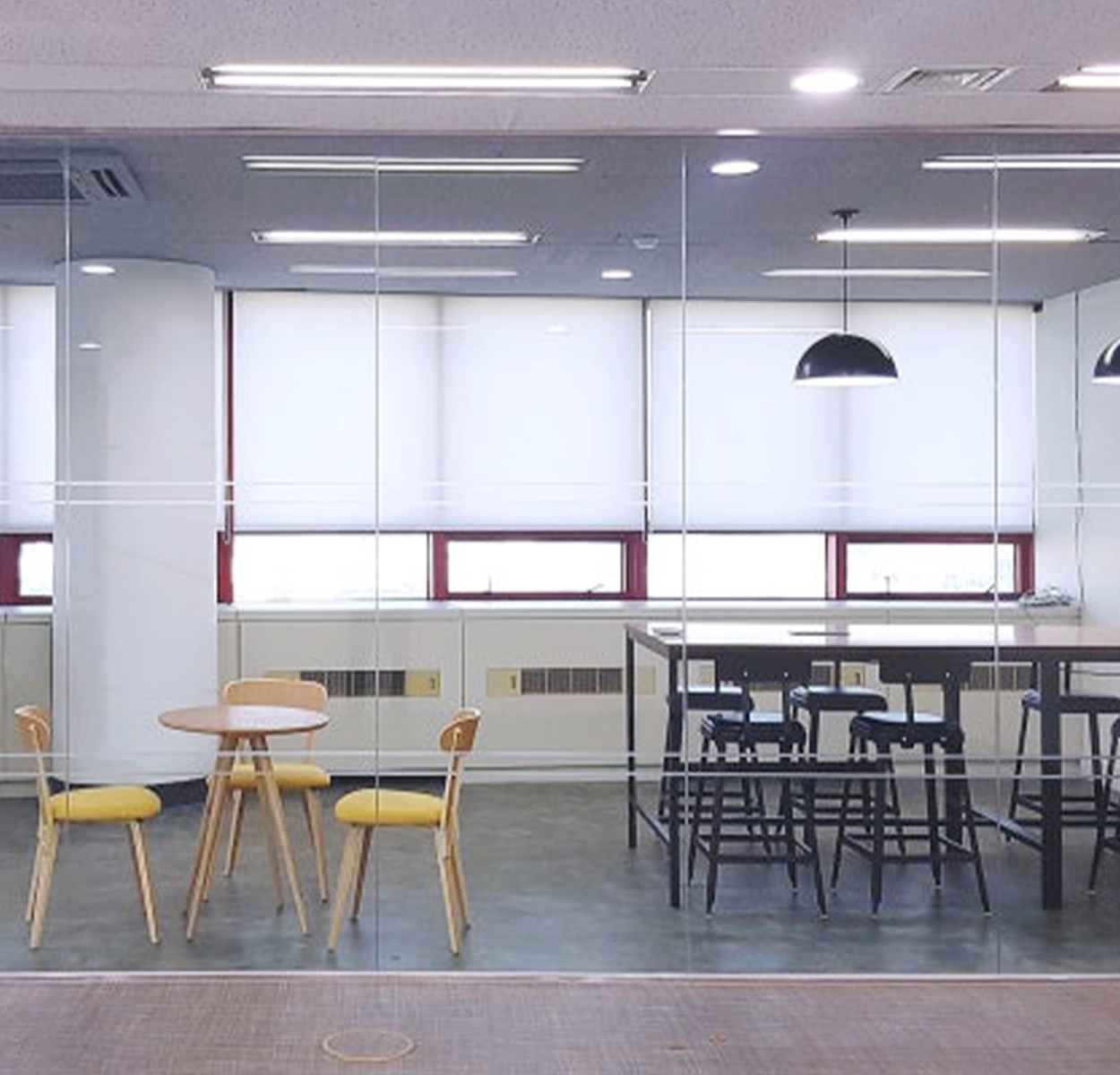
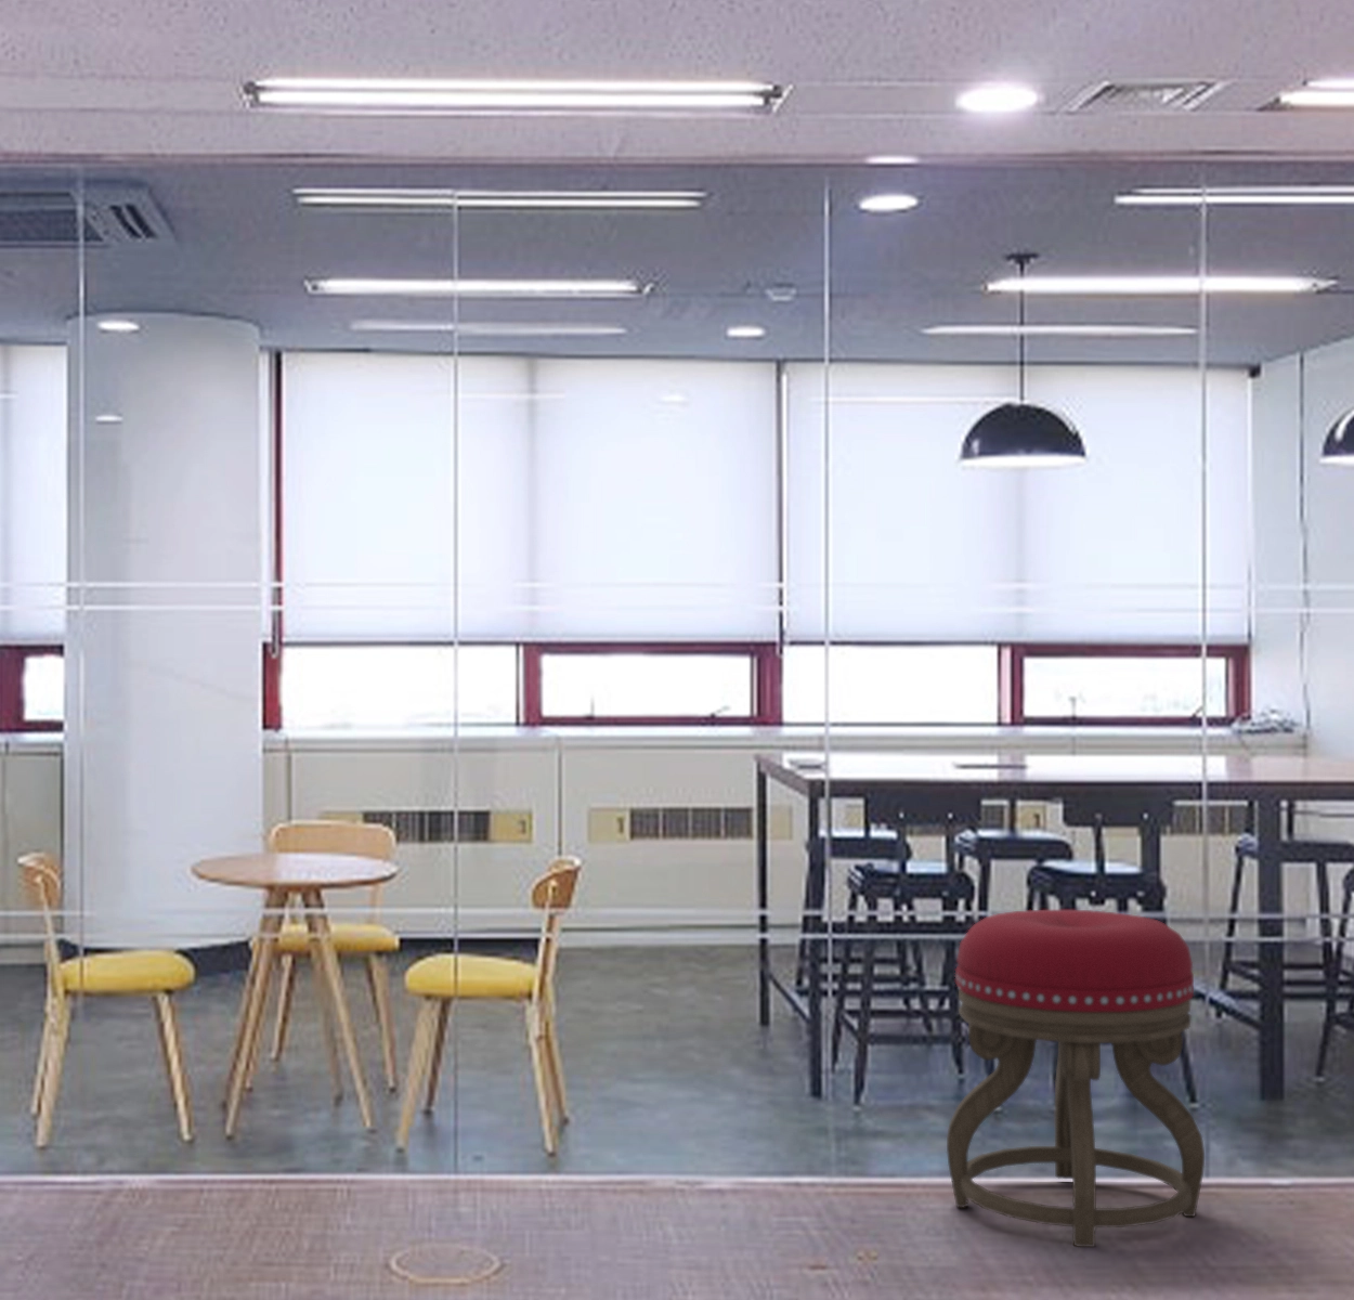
+ stool (1074, 1064)
